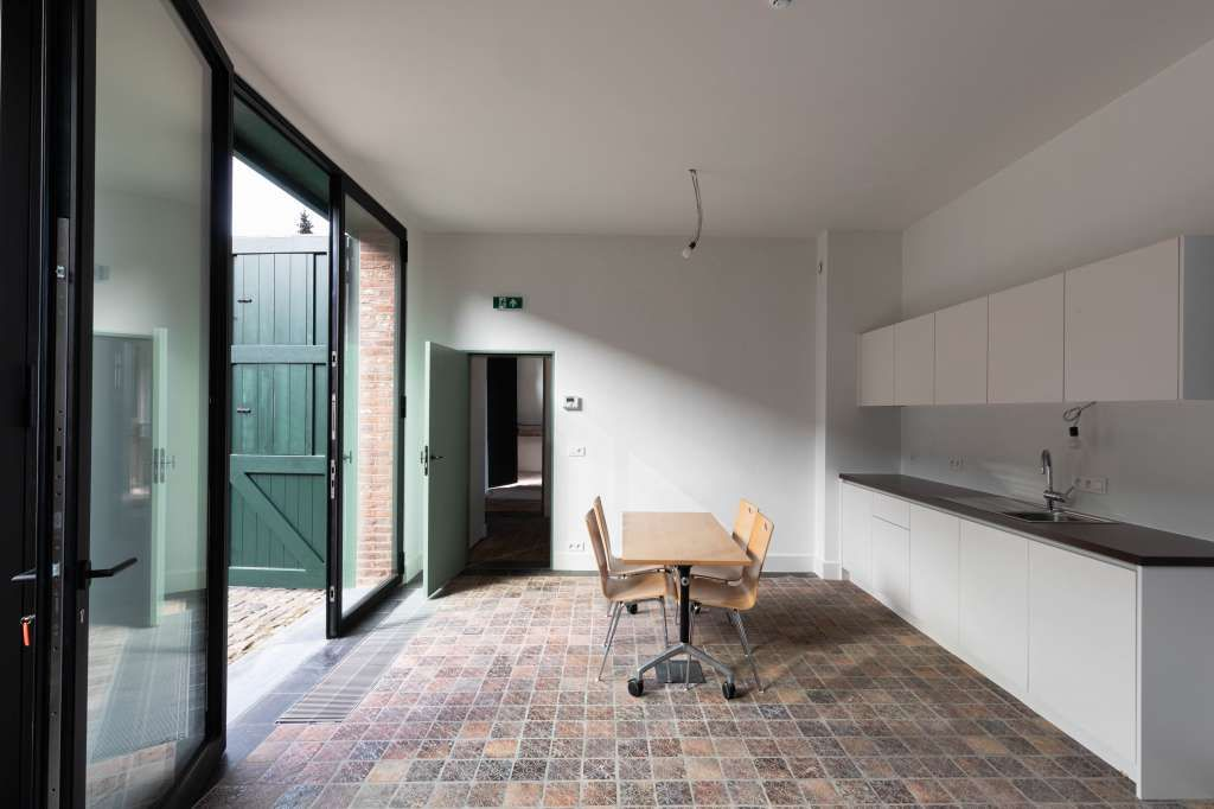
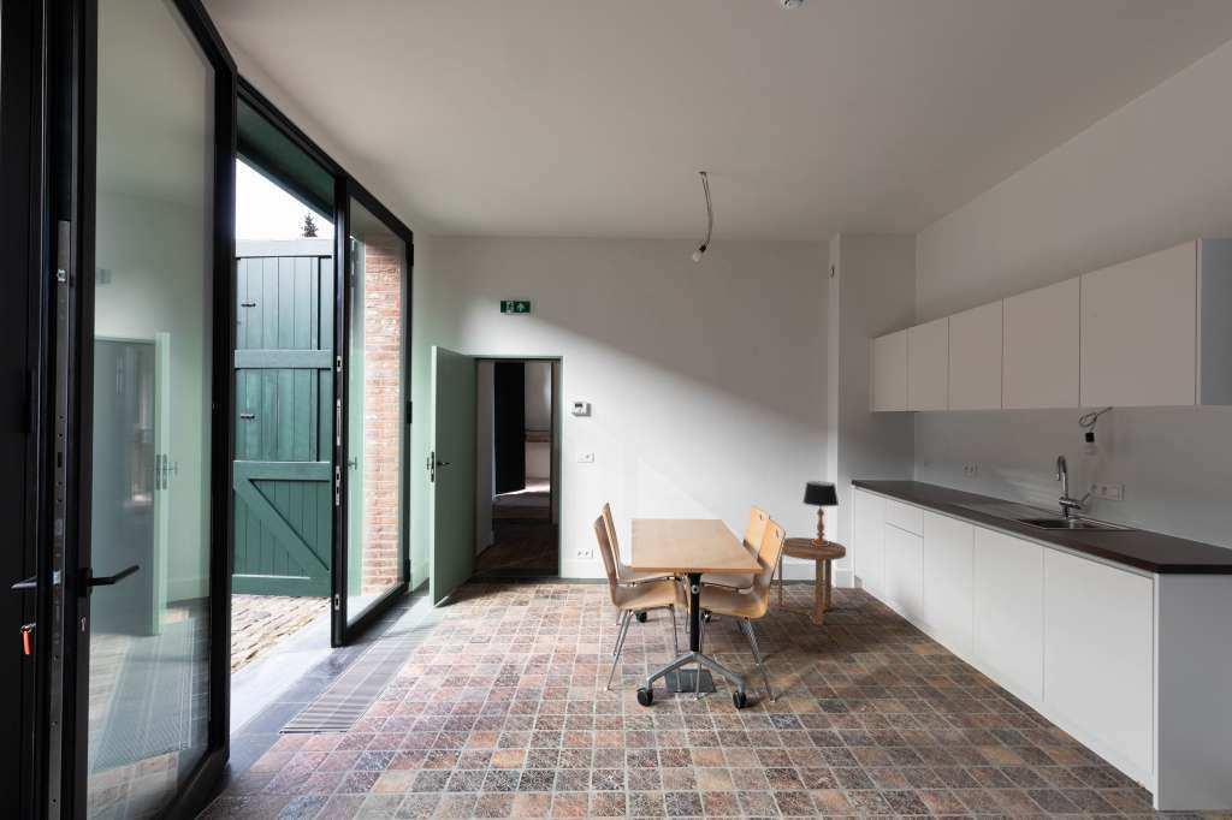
+ side table (816, 578)
+ table lamp (821, 513)
